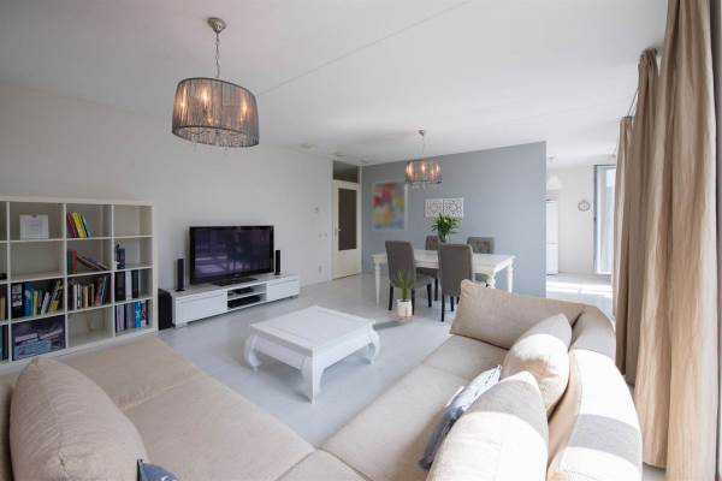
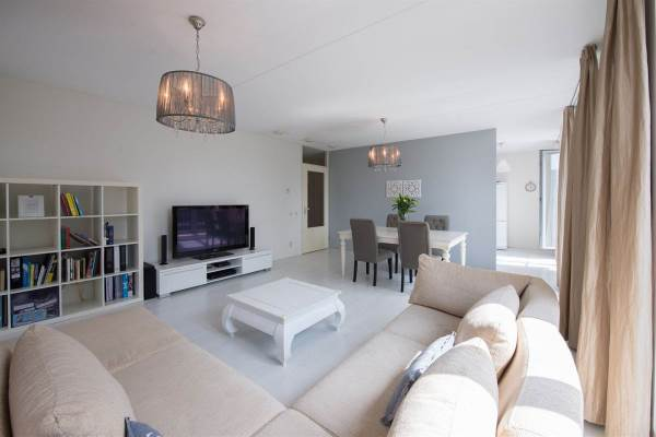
- house plant (404, 293)
- wall art (389, 206)
